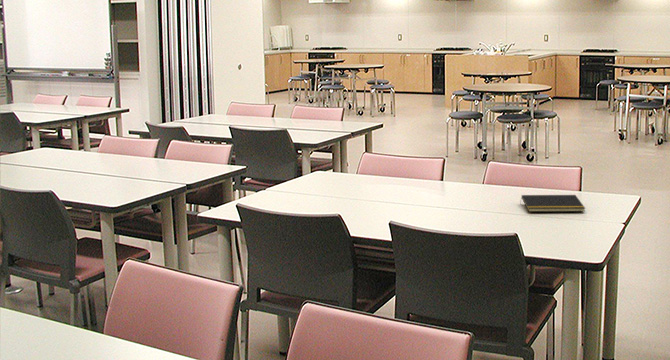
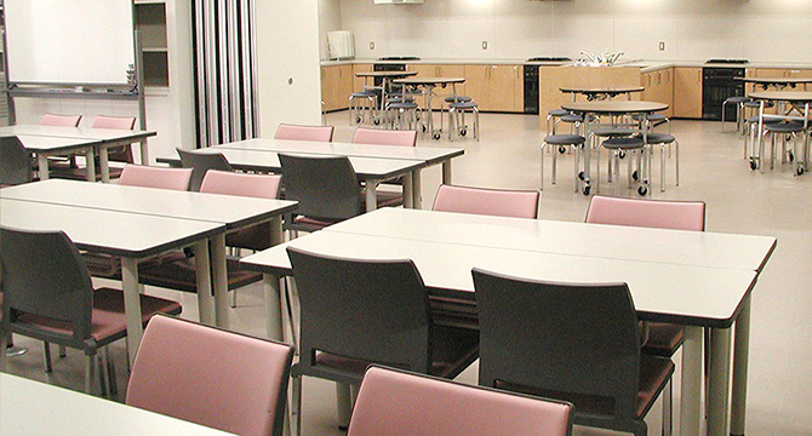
- notepad (552, 203)
